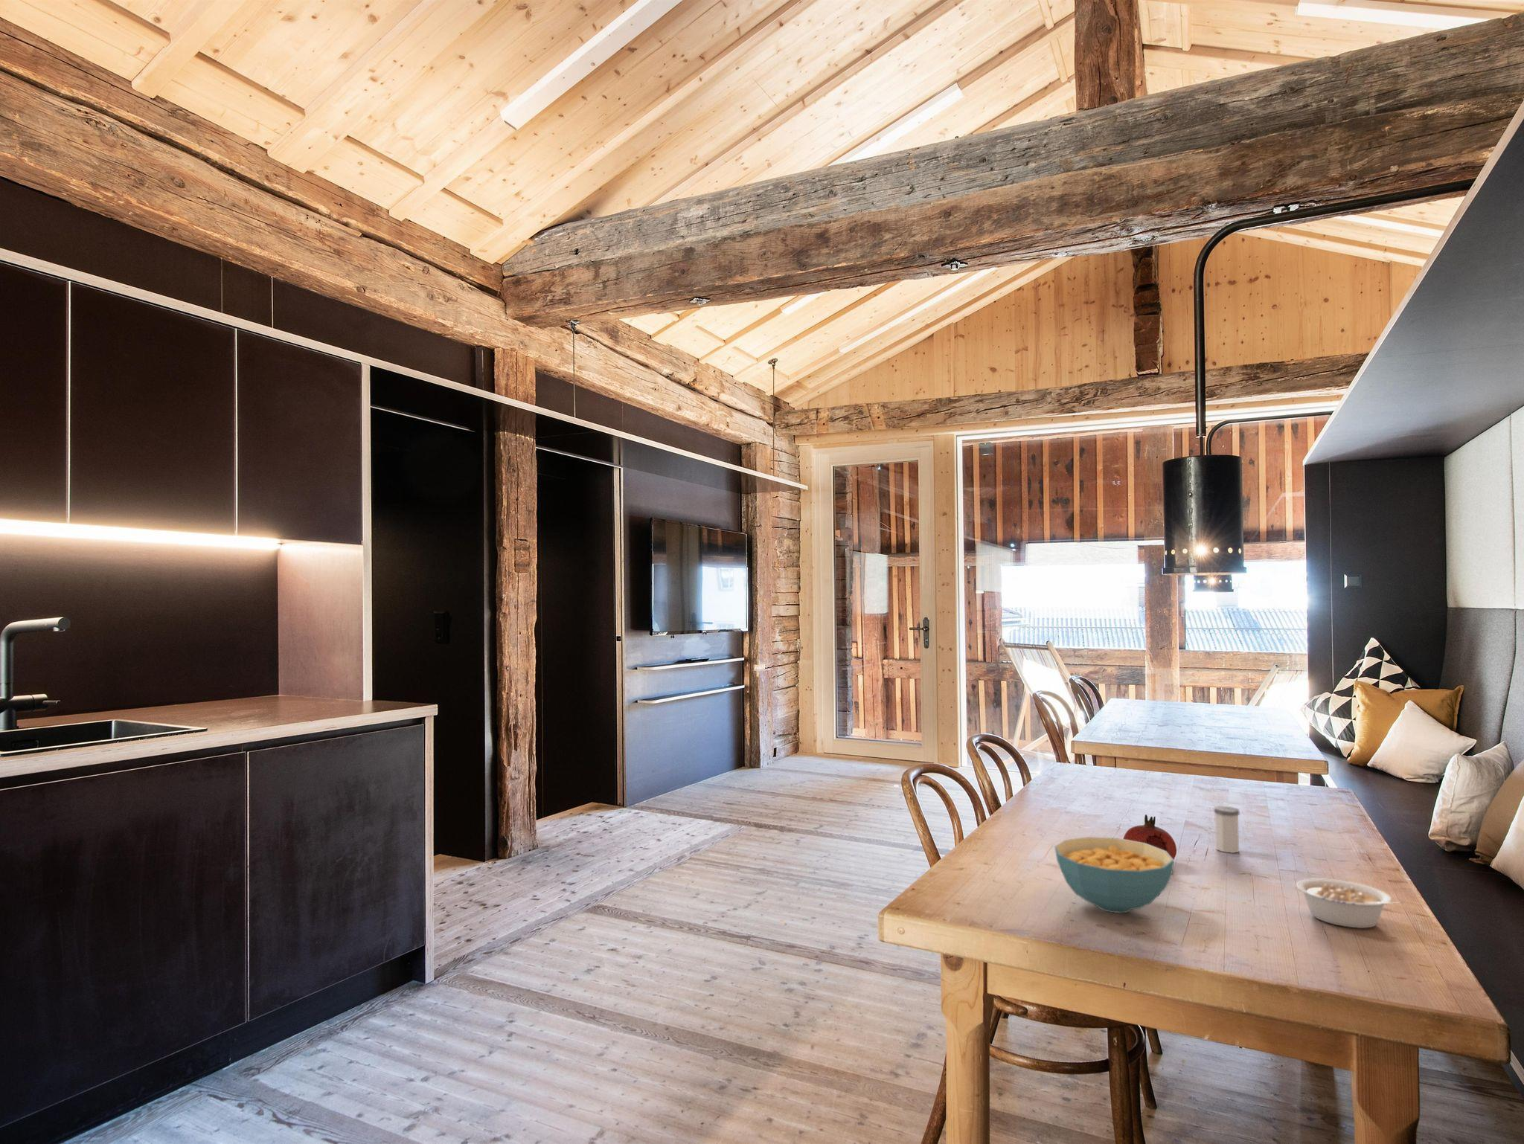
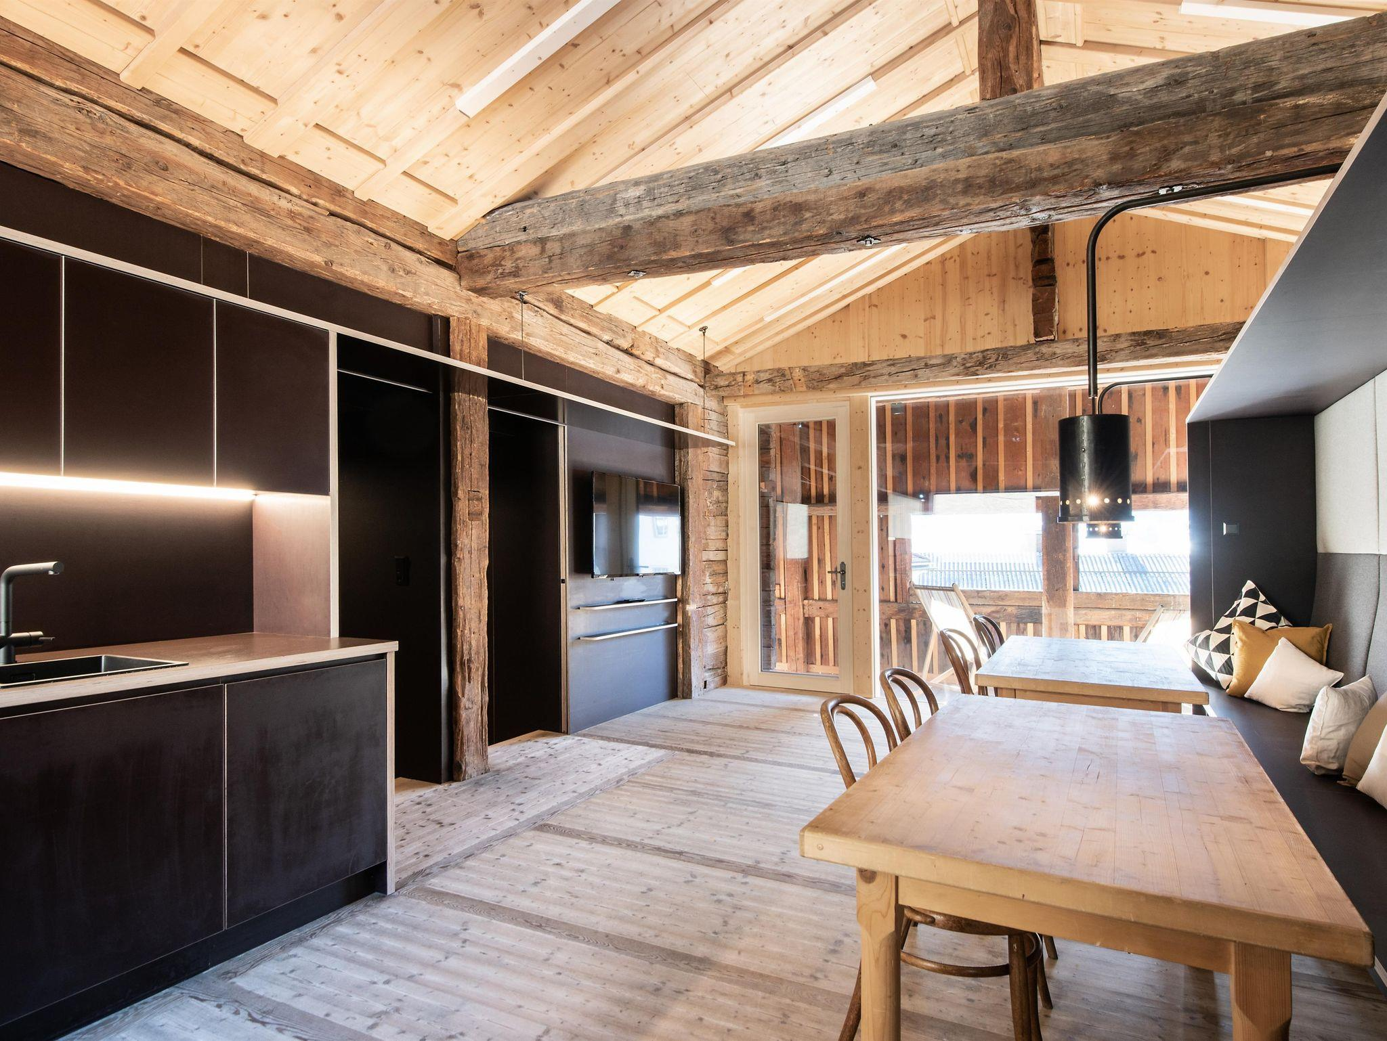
- salt shaker (1226, 829)
- cereal bowl (1113, 880)
- legume (1346, 902)
- fruit (1149, 839)
